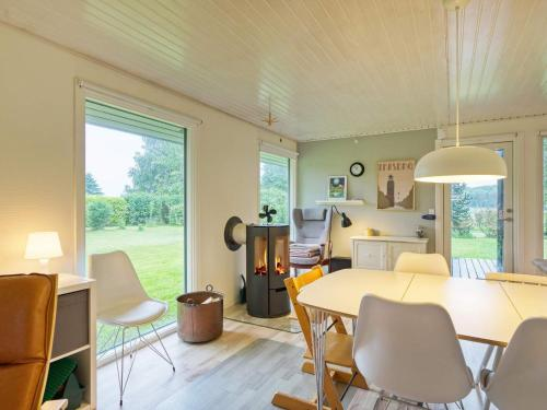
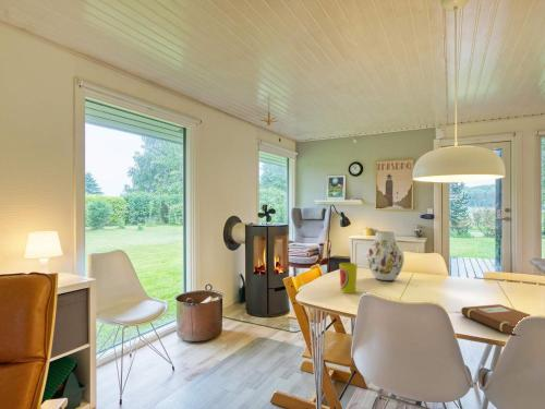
+ vase (385, 255)
+ notebook (502, 317)
+ cup (348, 277)
